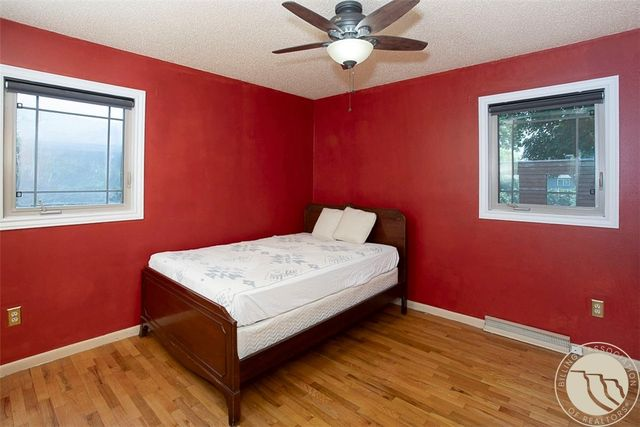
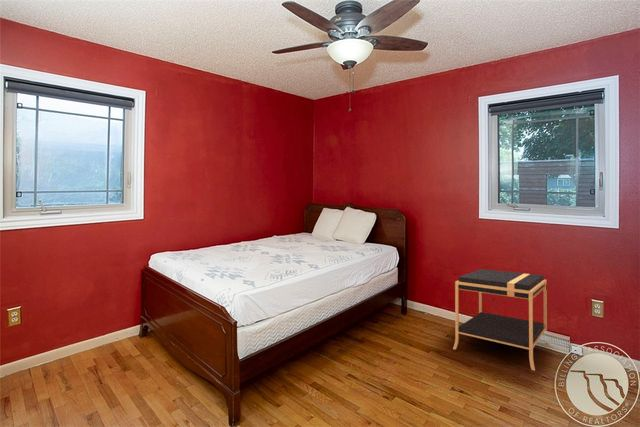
+ nightstand (500, 315)
